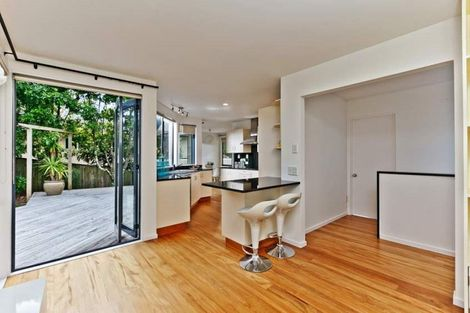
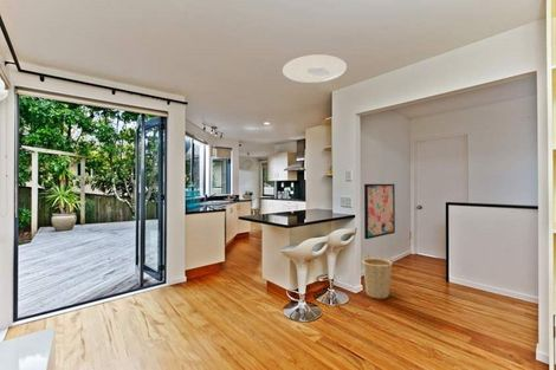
+ ceiling light (313, 66)
+ basket (376, 274)
+ wall art (380, 209)
